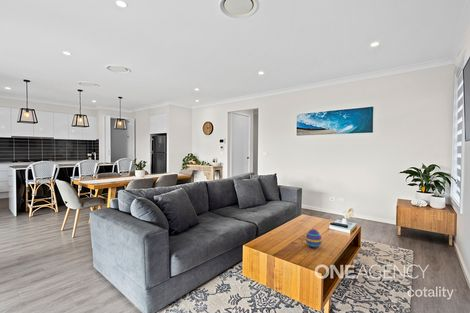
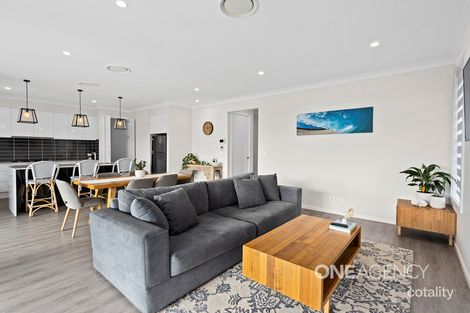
- decorative egg (313, 238)
